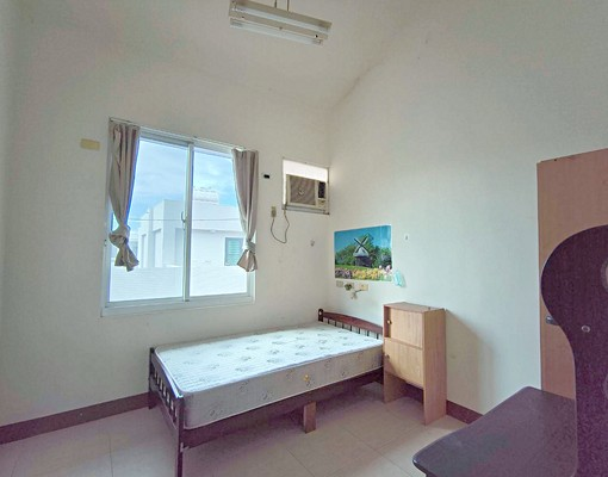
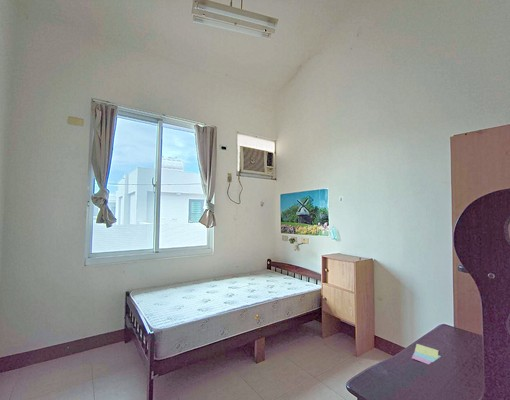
+ sticky notes (426, 354)
